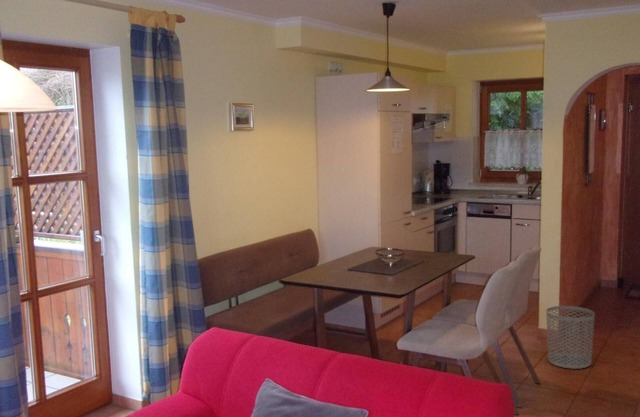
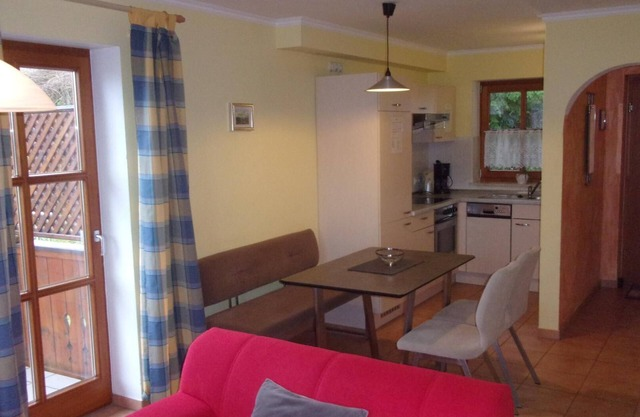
- waste bin (569, 337)
